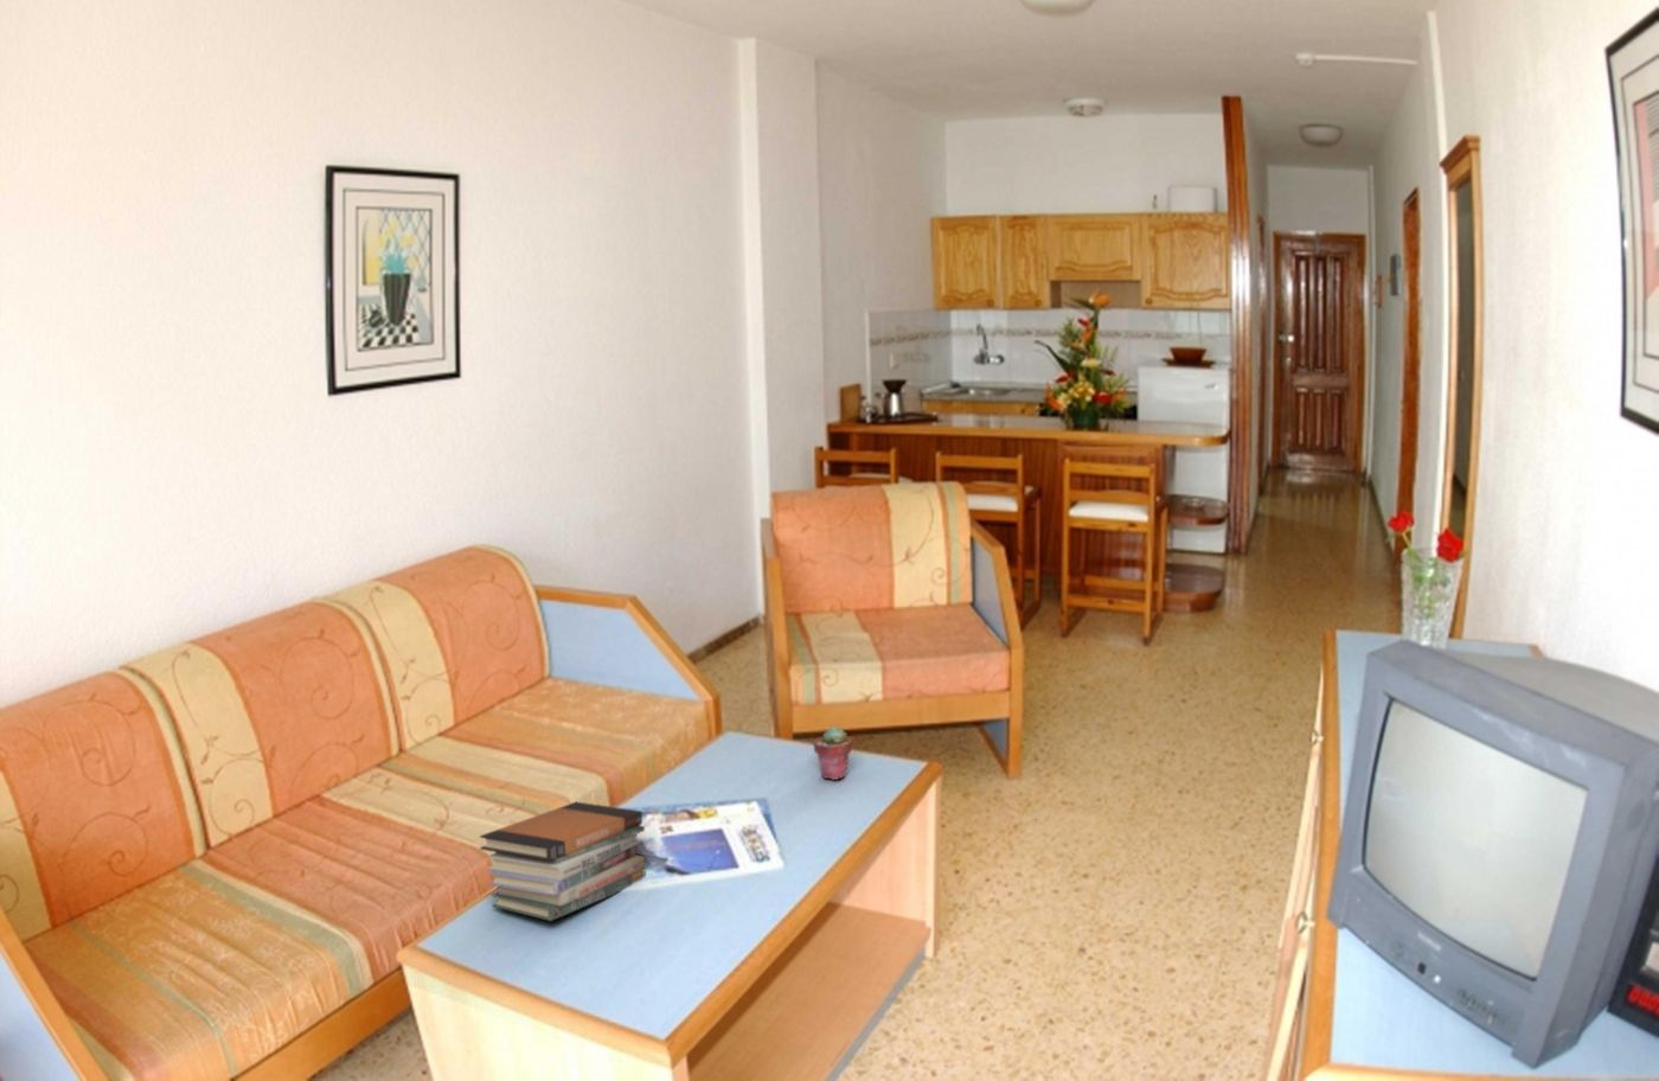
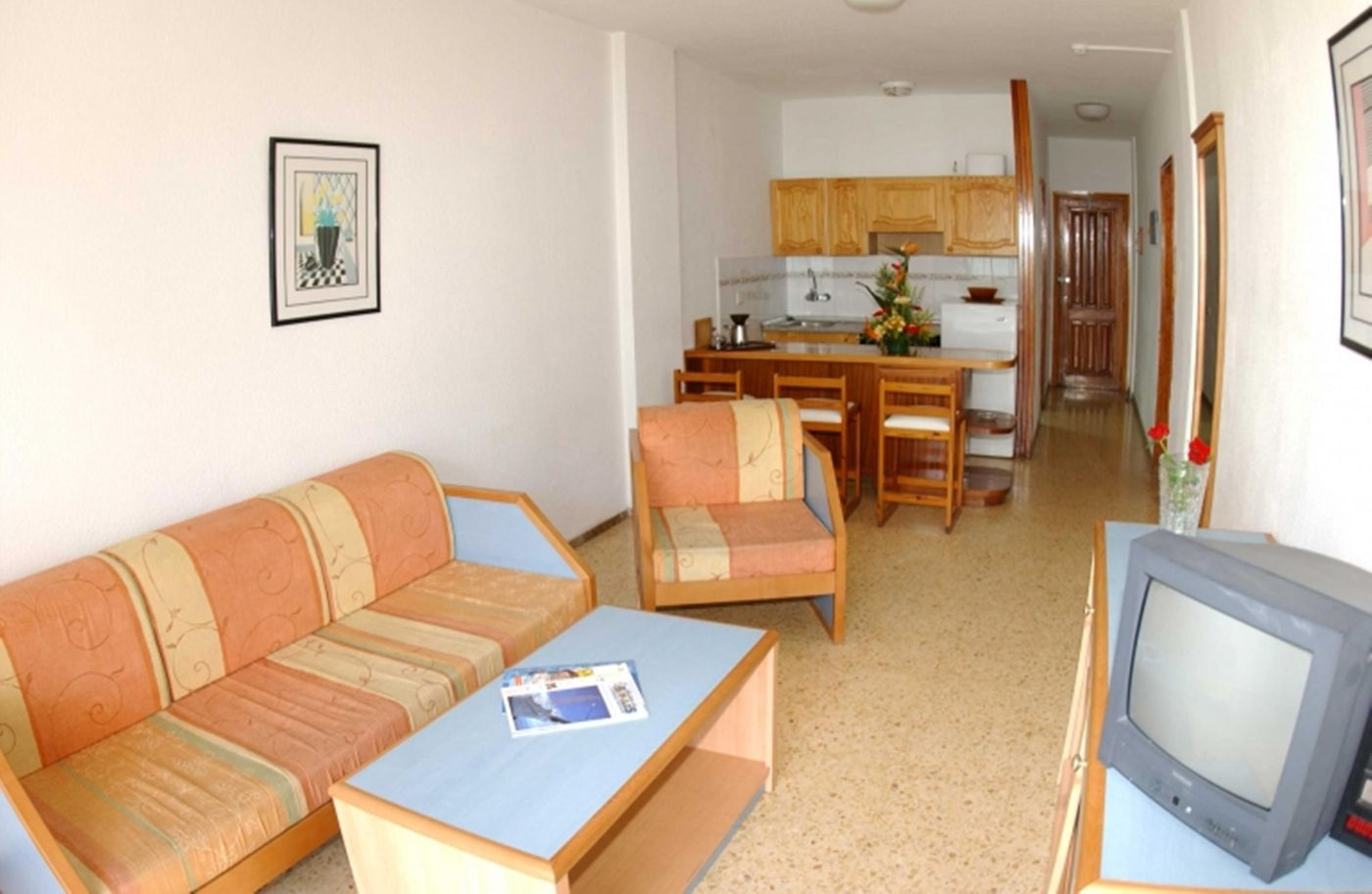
- potted succulent (833, 751)
- book stack (565, 859)
